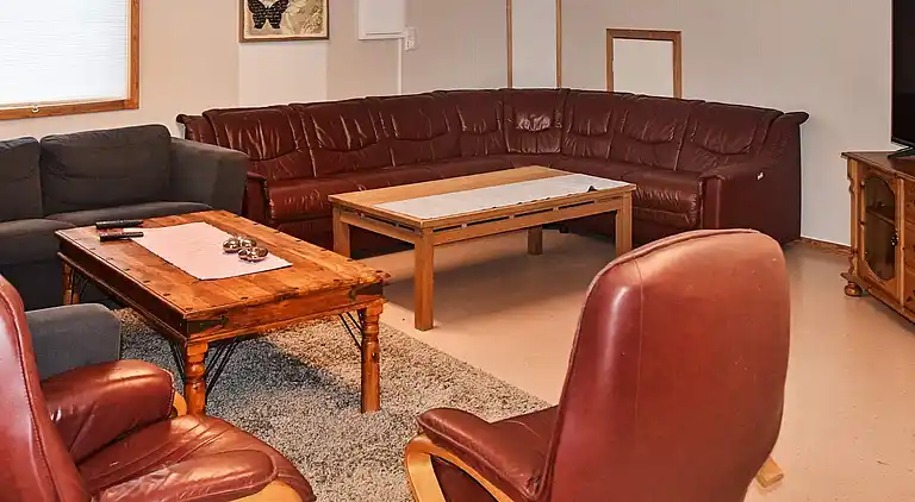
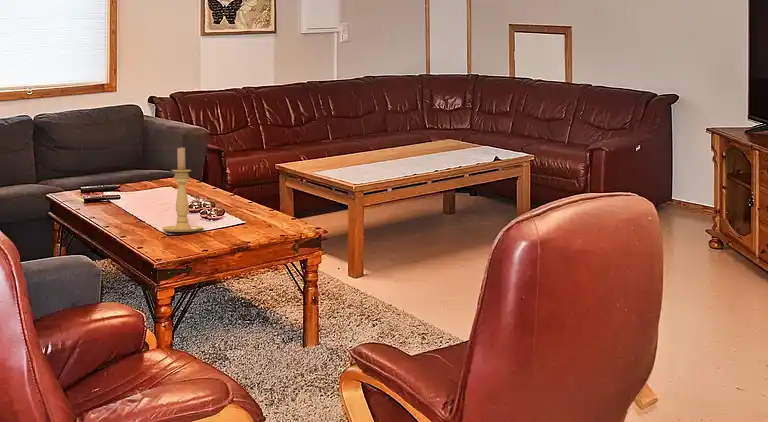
+ candle holder (181, 188)
